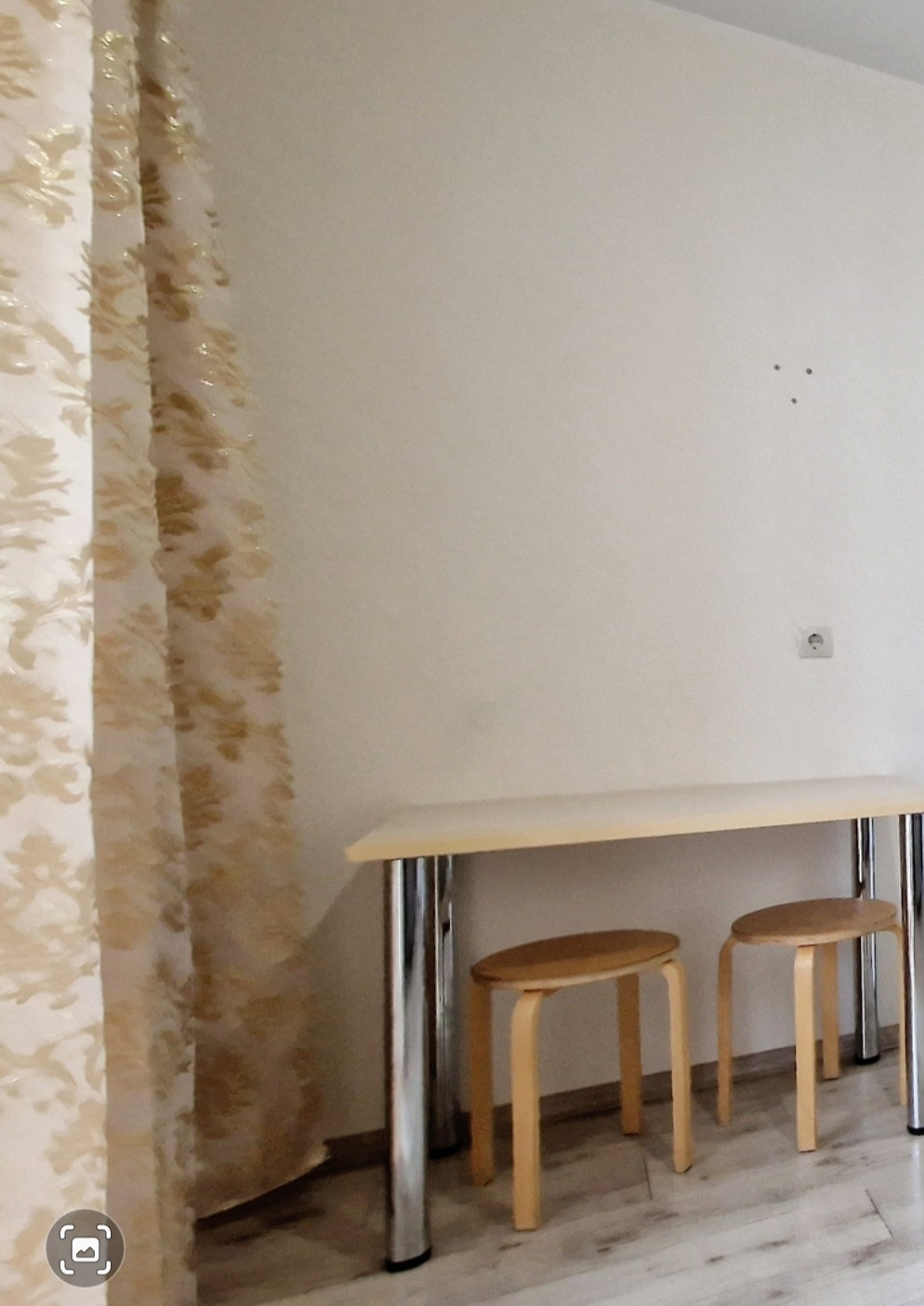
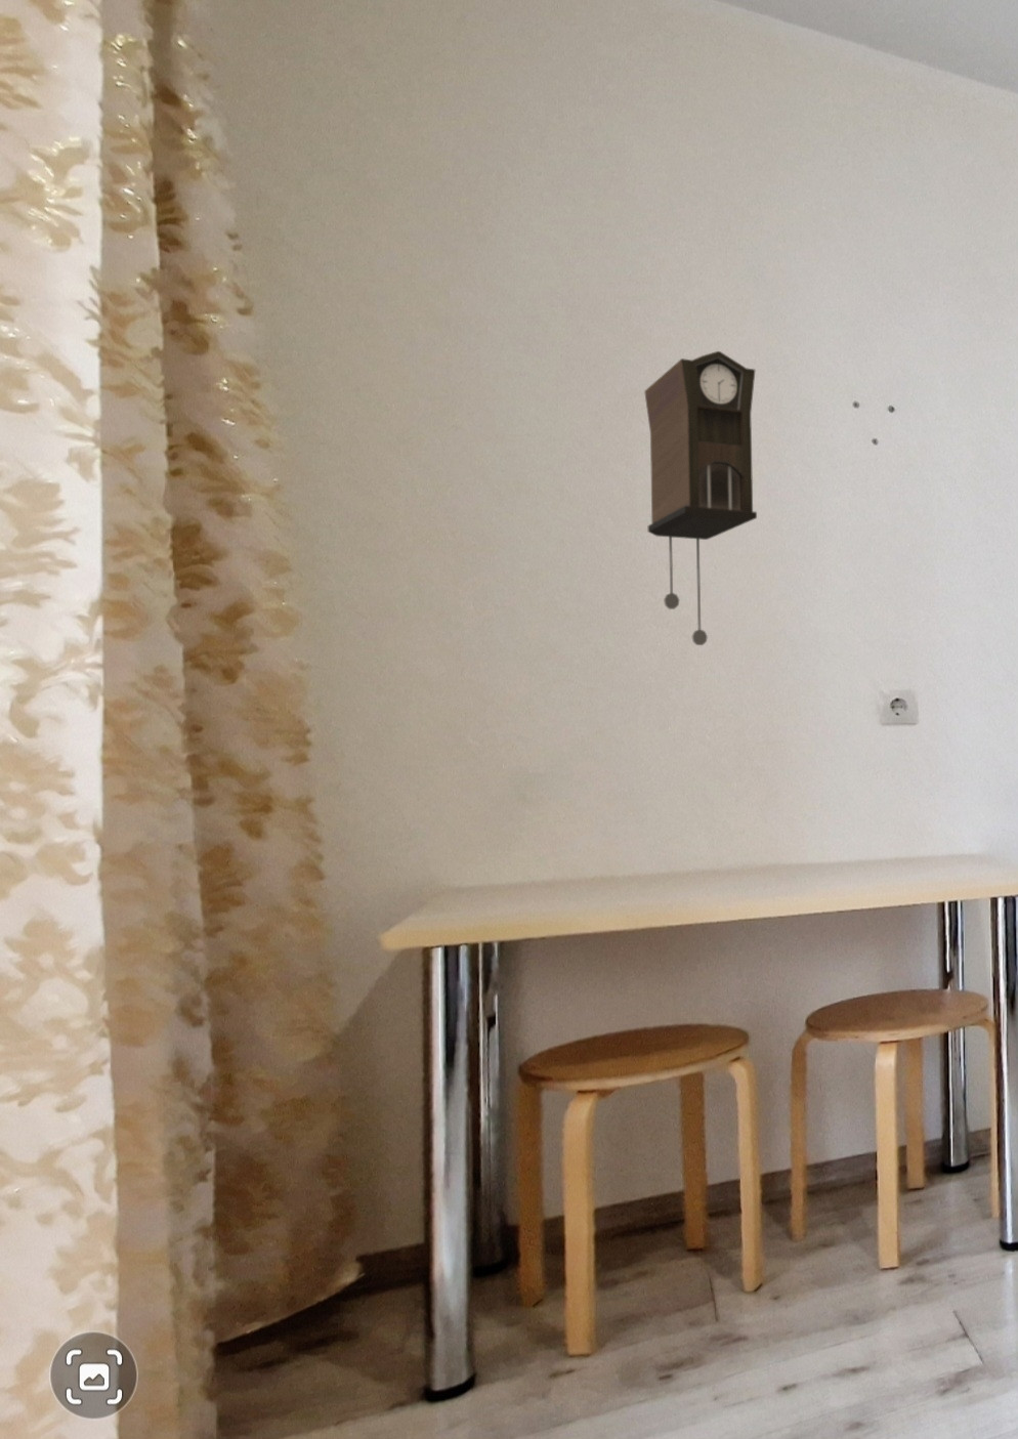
+ pendulum clock (701, 502)
